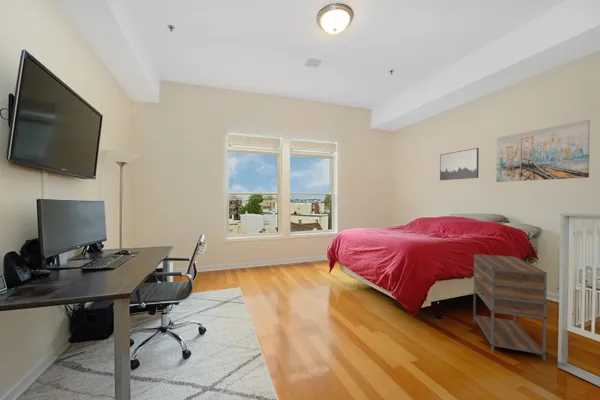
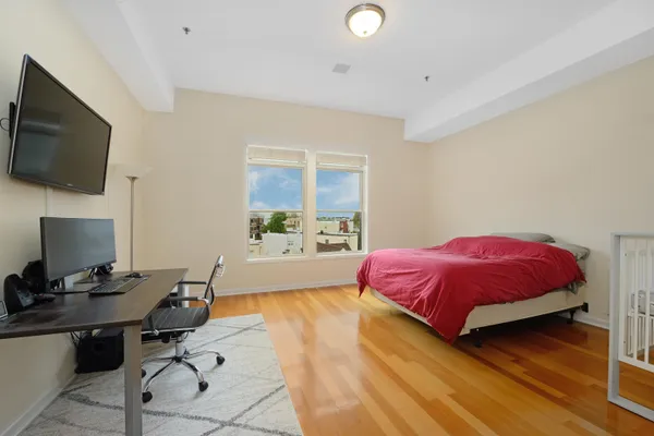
- nightstand (502, 300)
- wall art (457, 165)
- wall art (536, 155)
